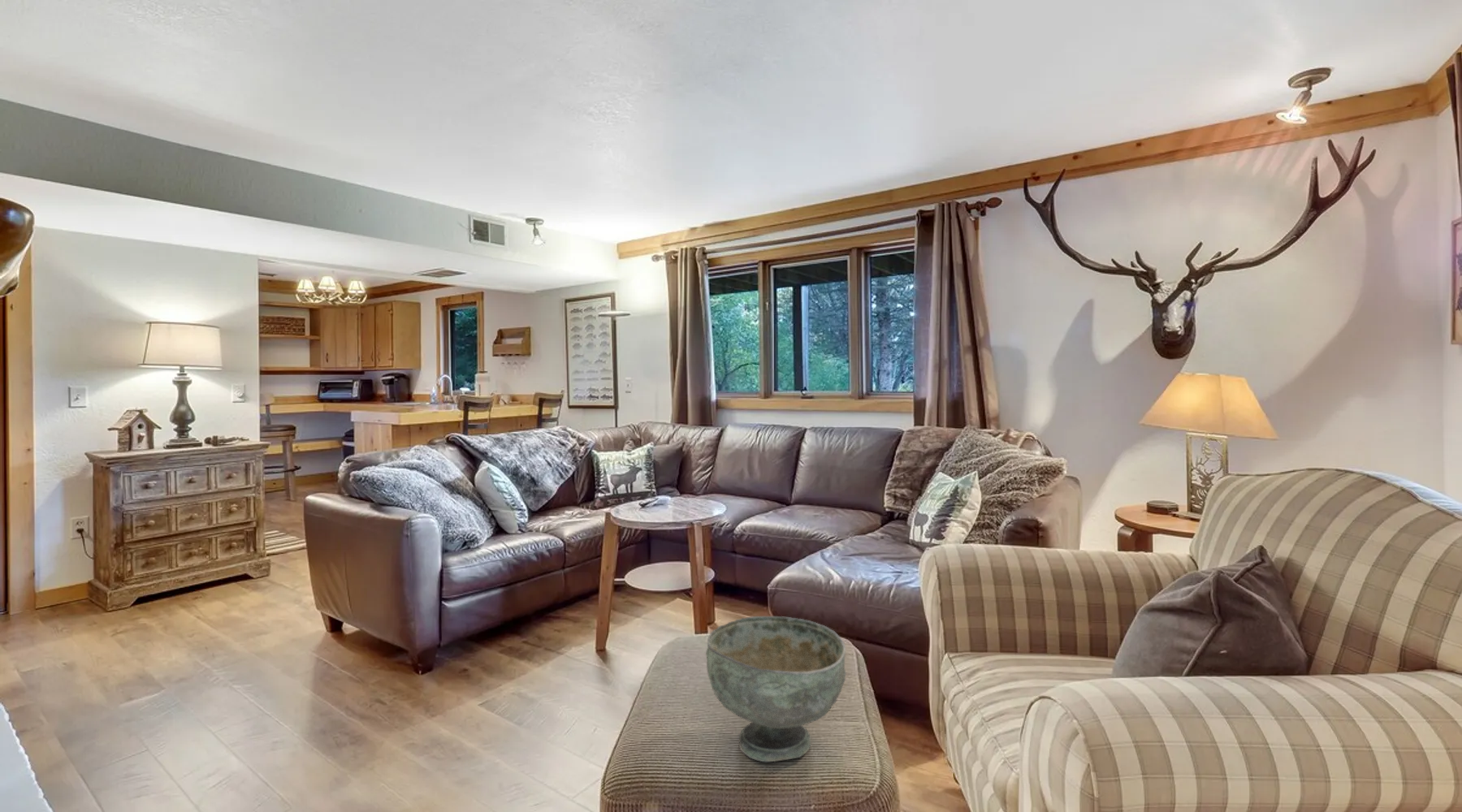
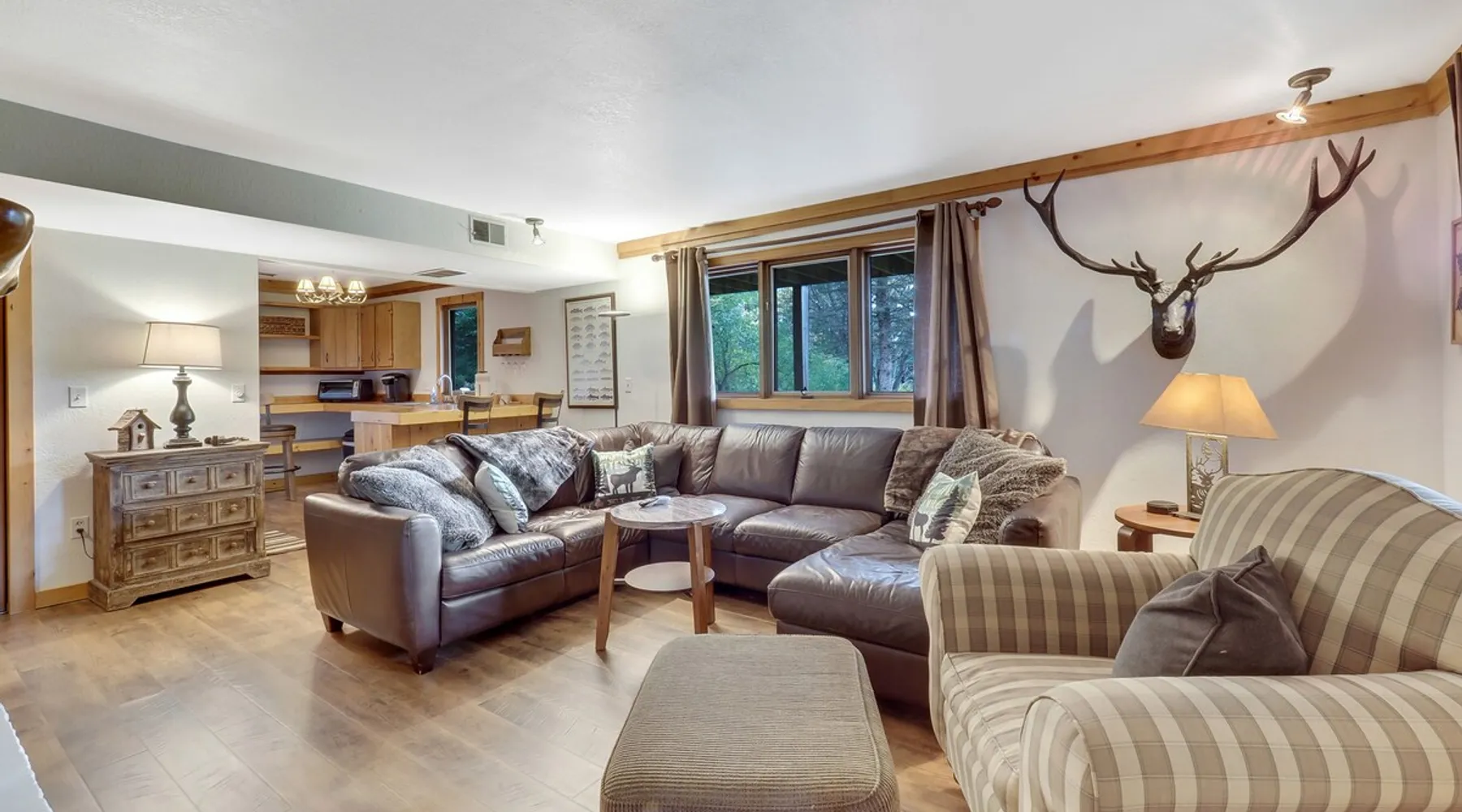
- decorative bowl (776, 690)
